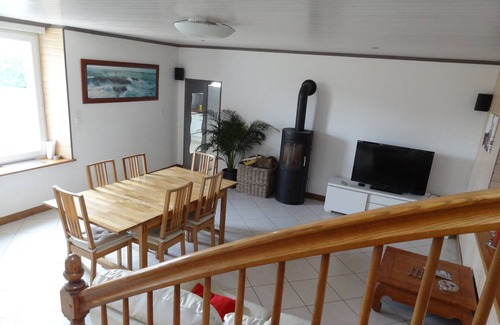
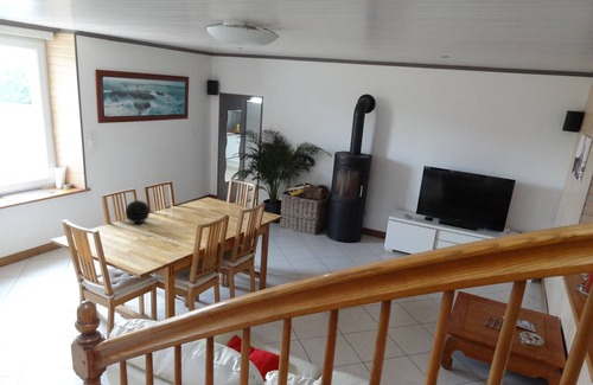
+ decorative orb (138, 211)
